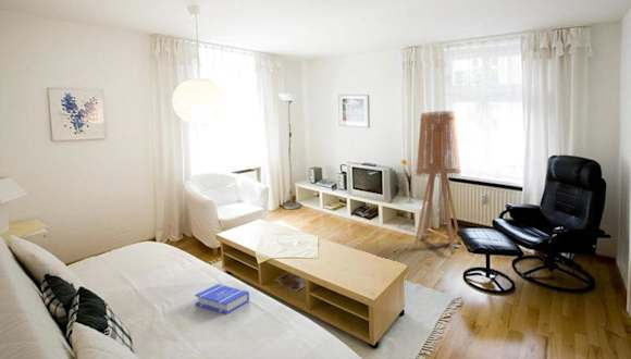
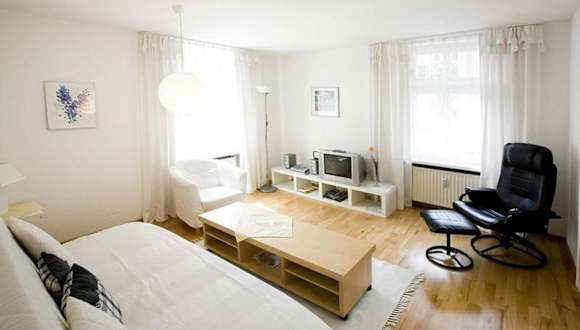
- book (222, 297)
- floor lamp (441, 181)
